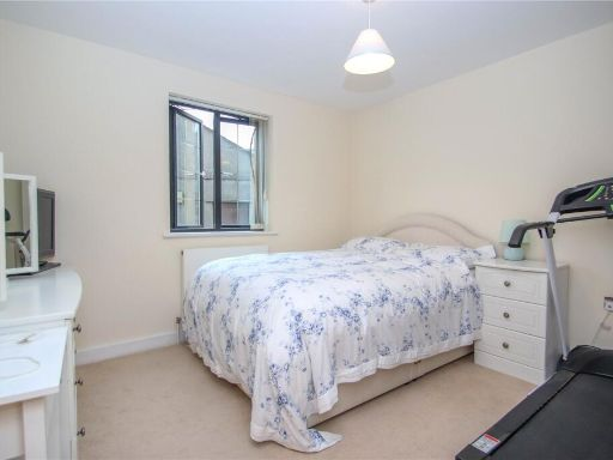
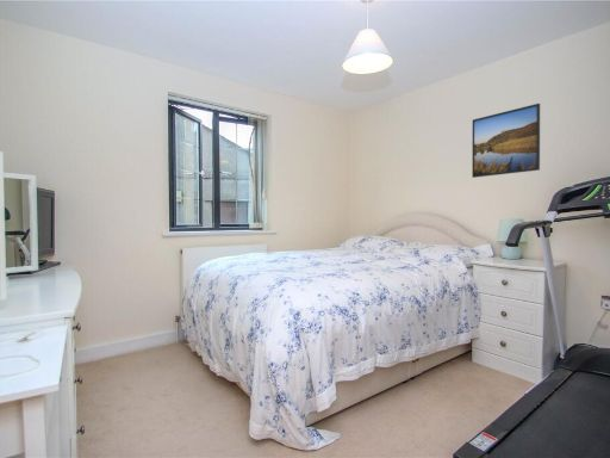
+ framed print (503, 143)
